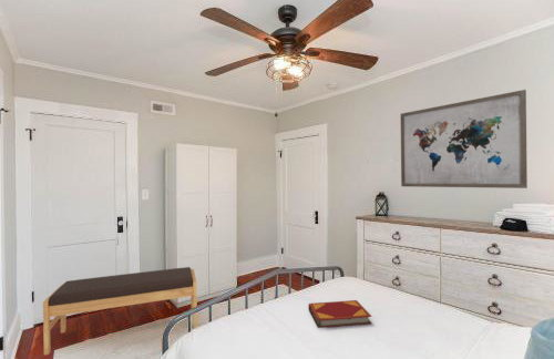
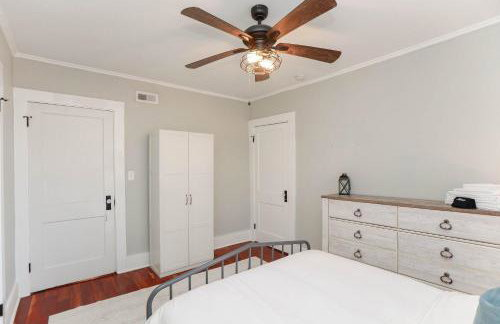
- hardback book (338, 312)
- wall art (454, 145)
- bench (130, 304)
